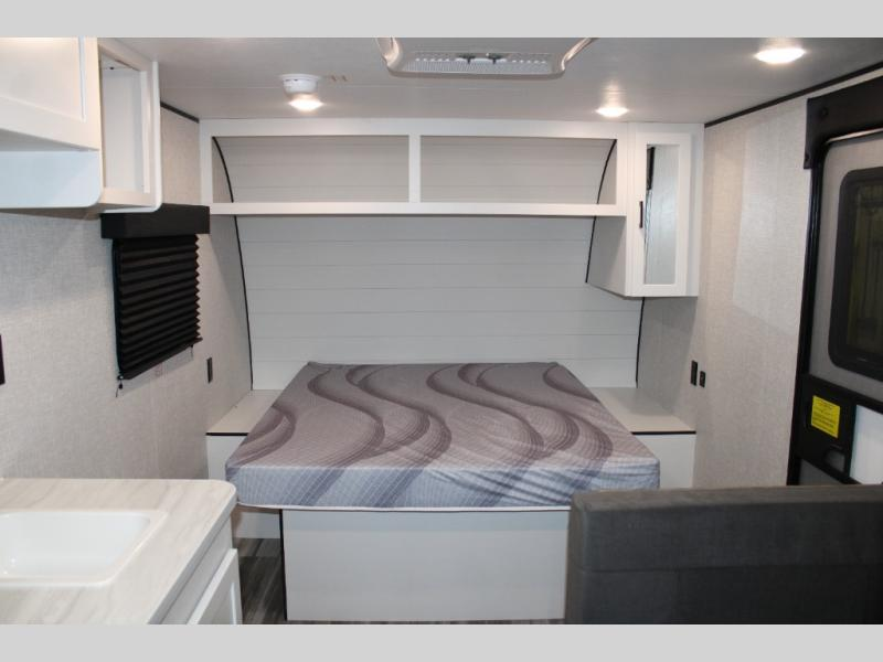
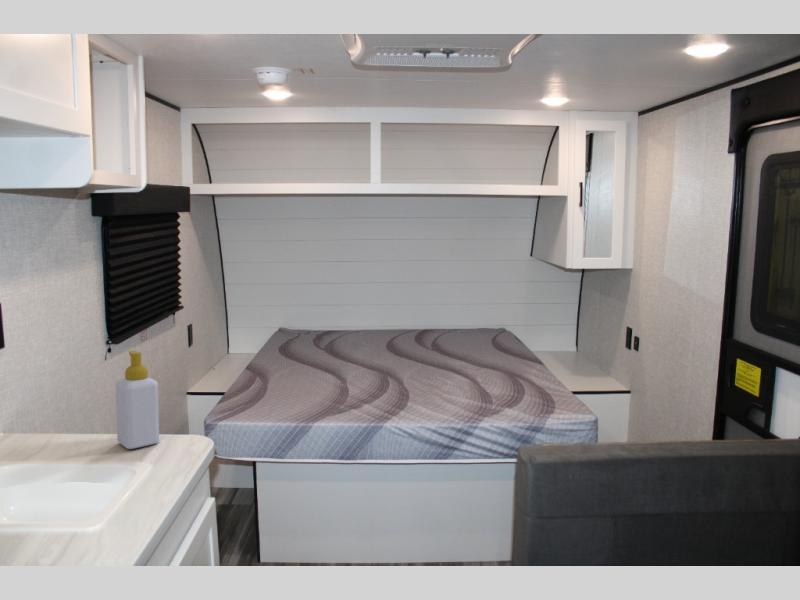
+ soap bottle (137, 398)
